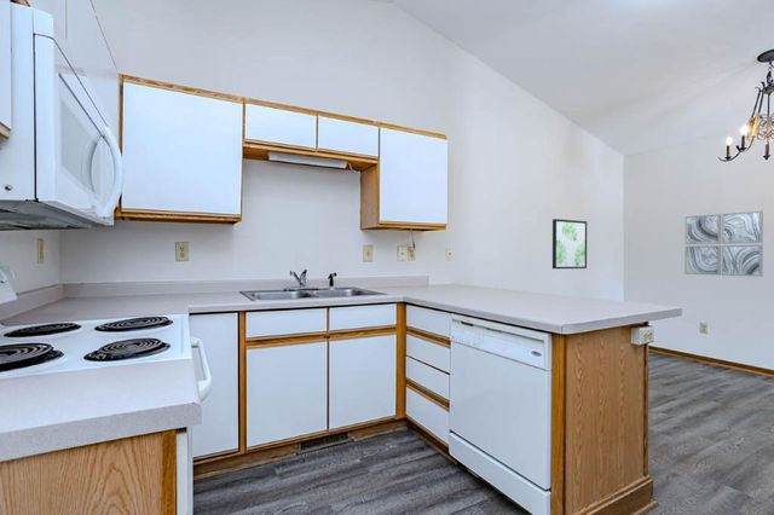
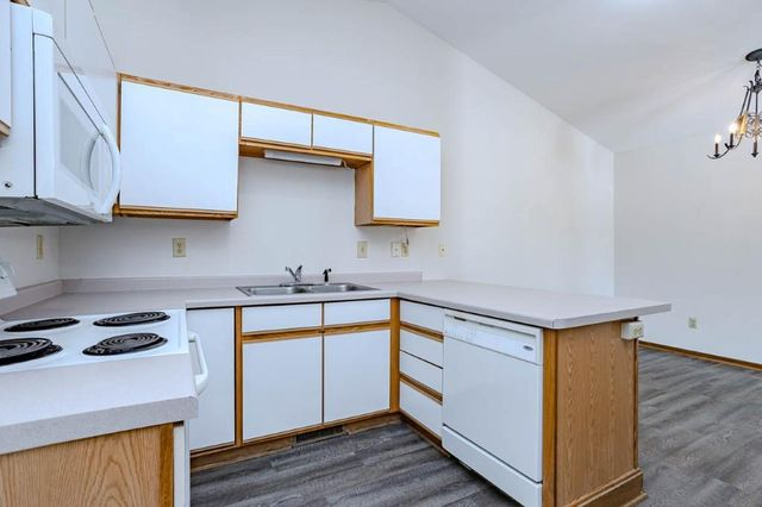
- wall art (570, 244)
- wall art (720, 243)
